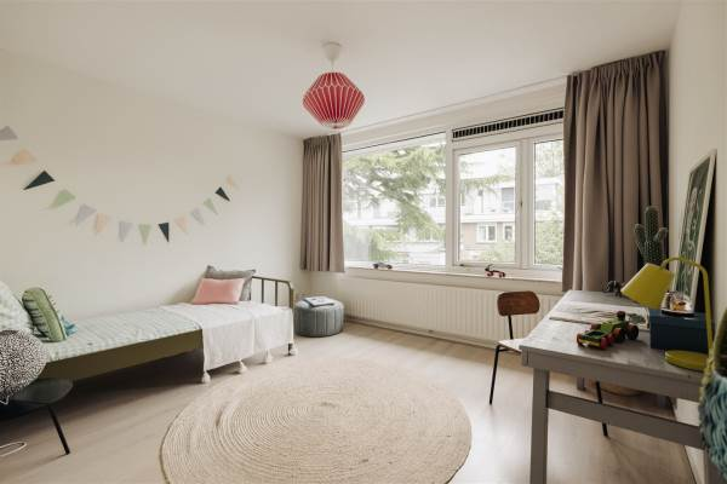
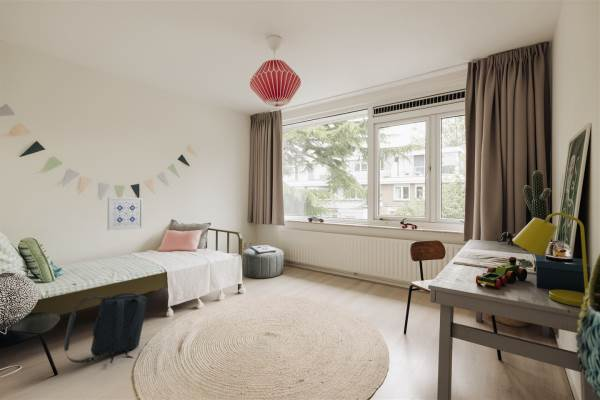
+ backpack (109, 326)
+ wall art (126, 213)
